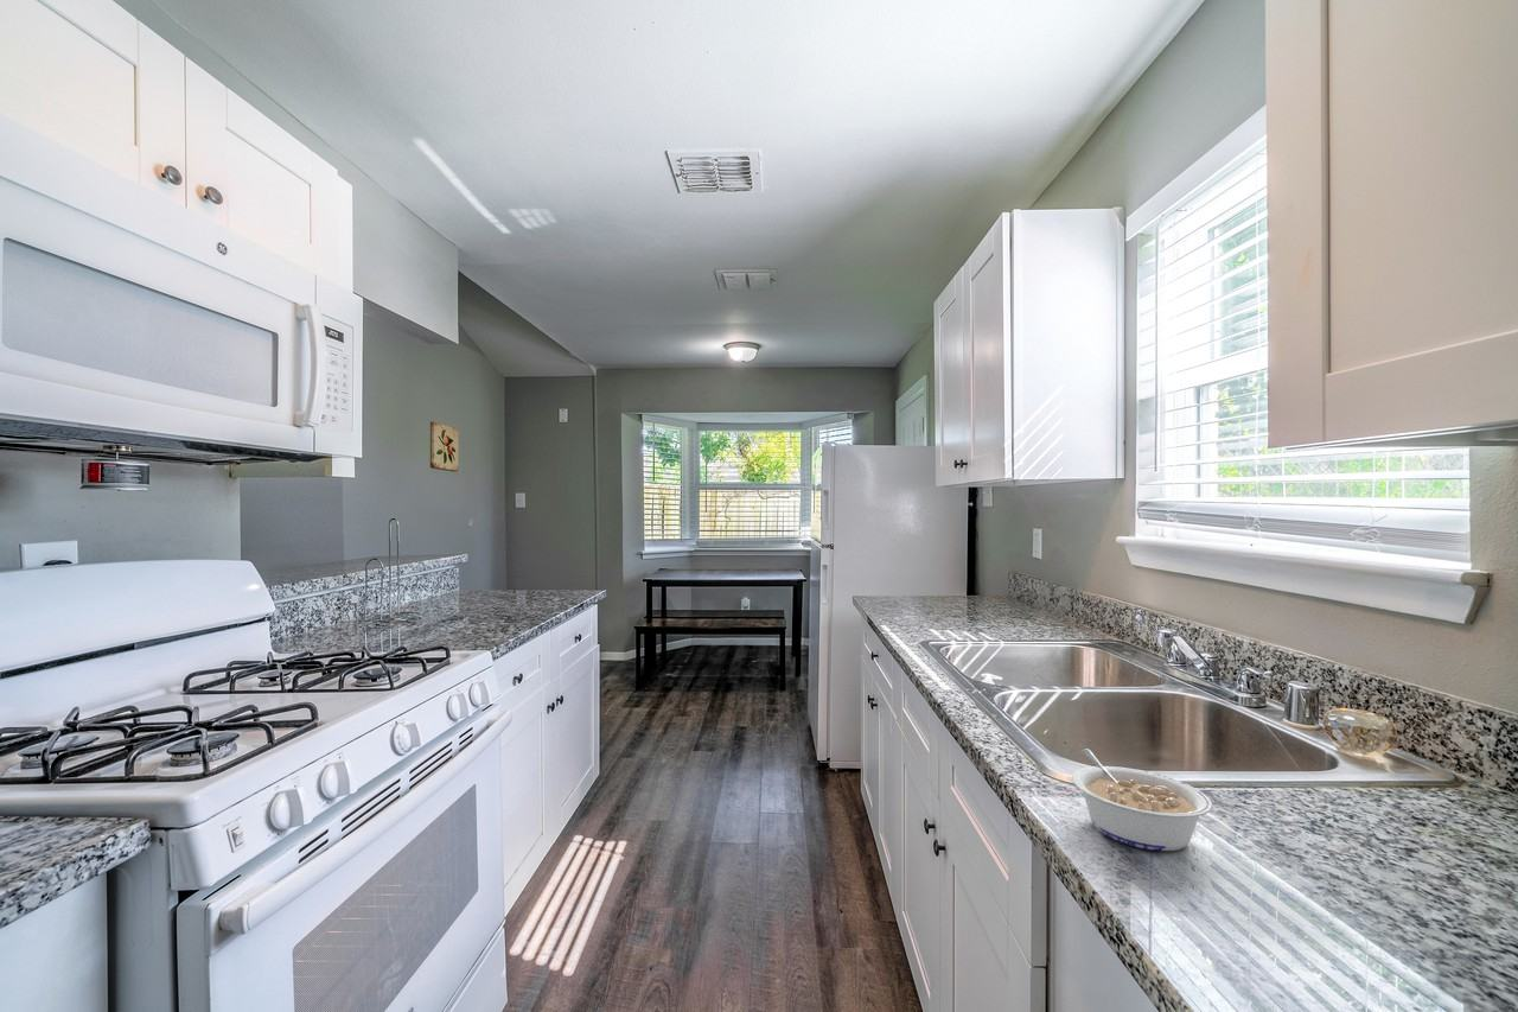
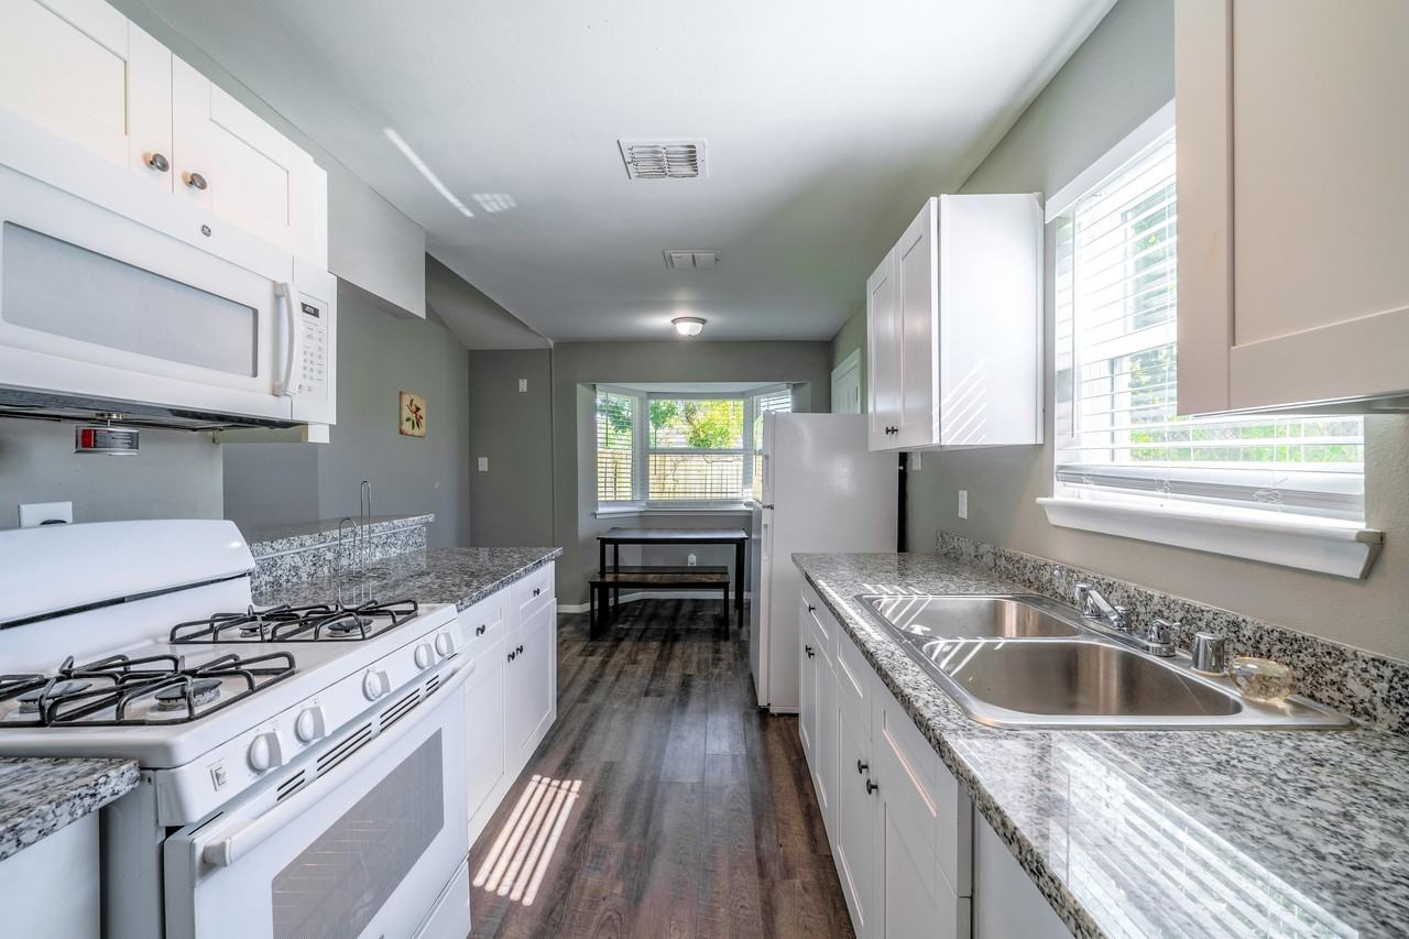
- legume (1133, 803)
